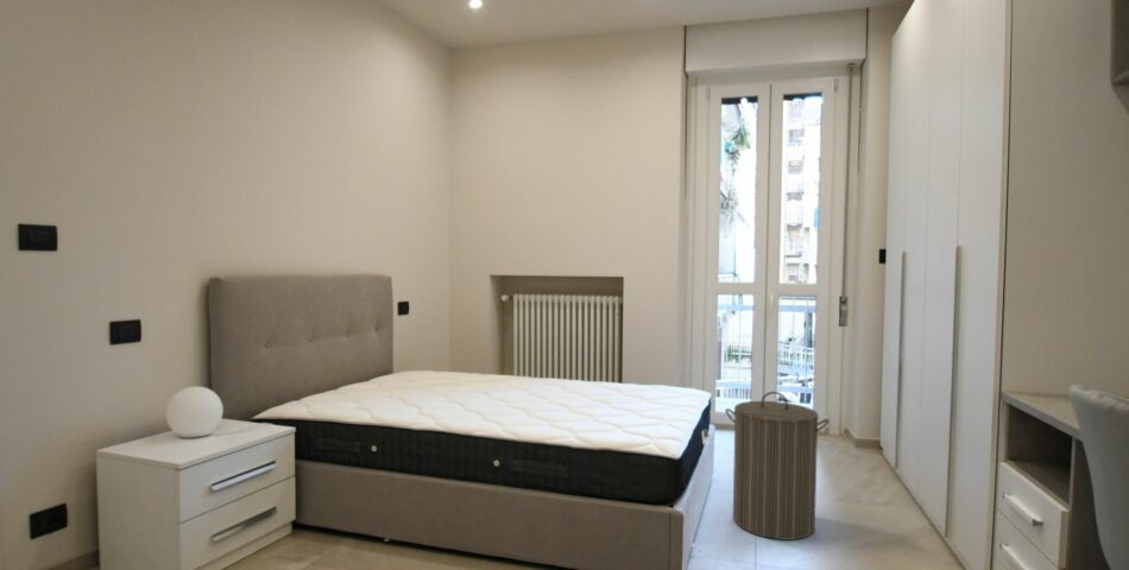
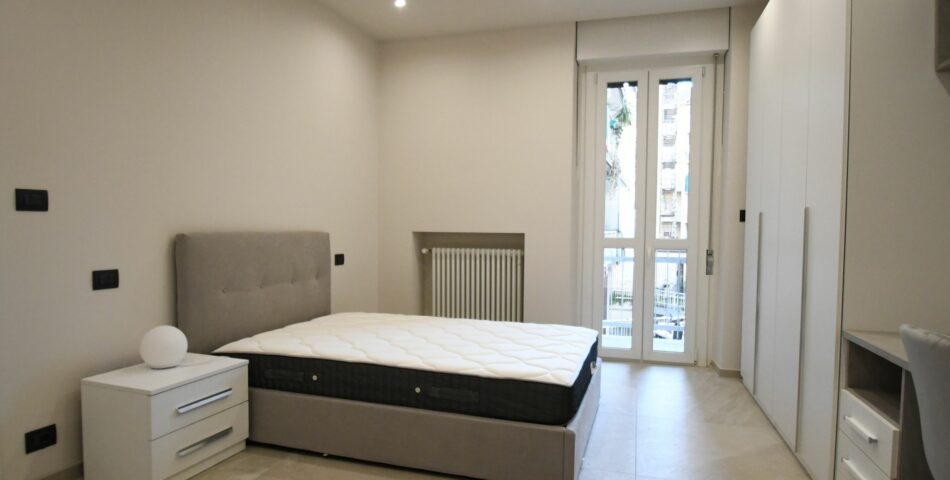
- laundry hamper (774, 457)
